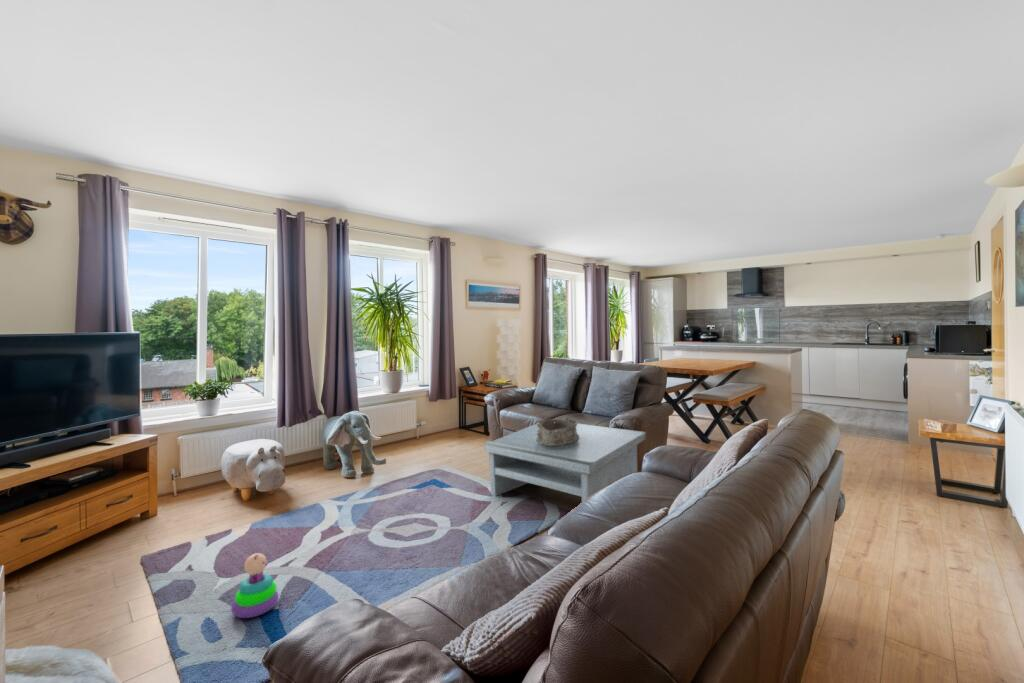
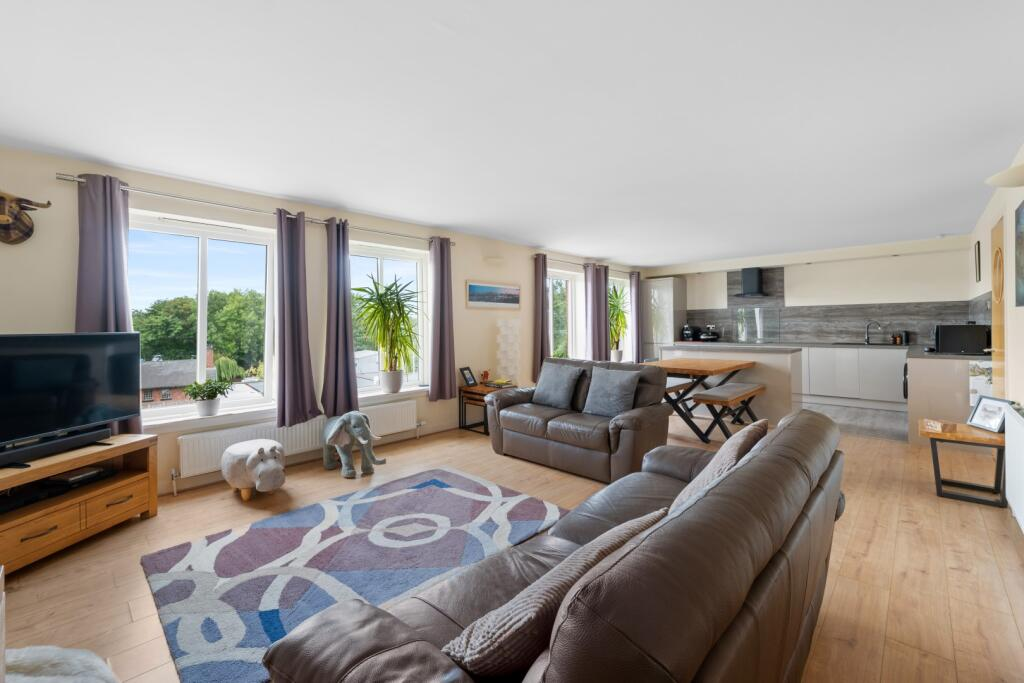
- coffee table (564, 464)
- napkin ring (557, 428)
- stacking toy (255, 580)
